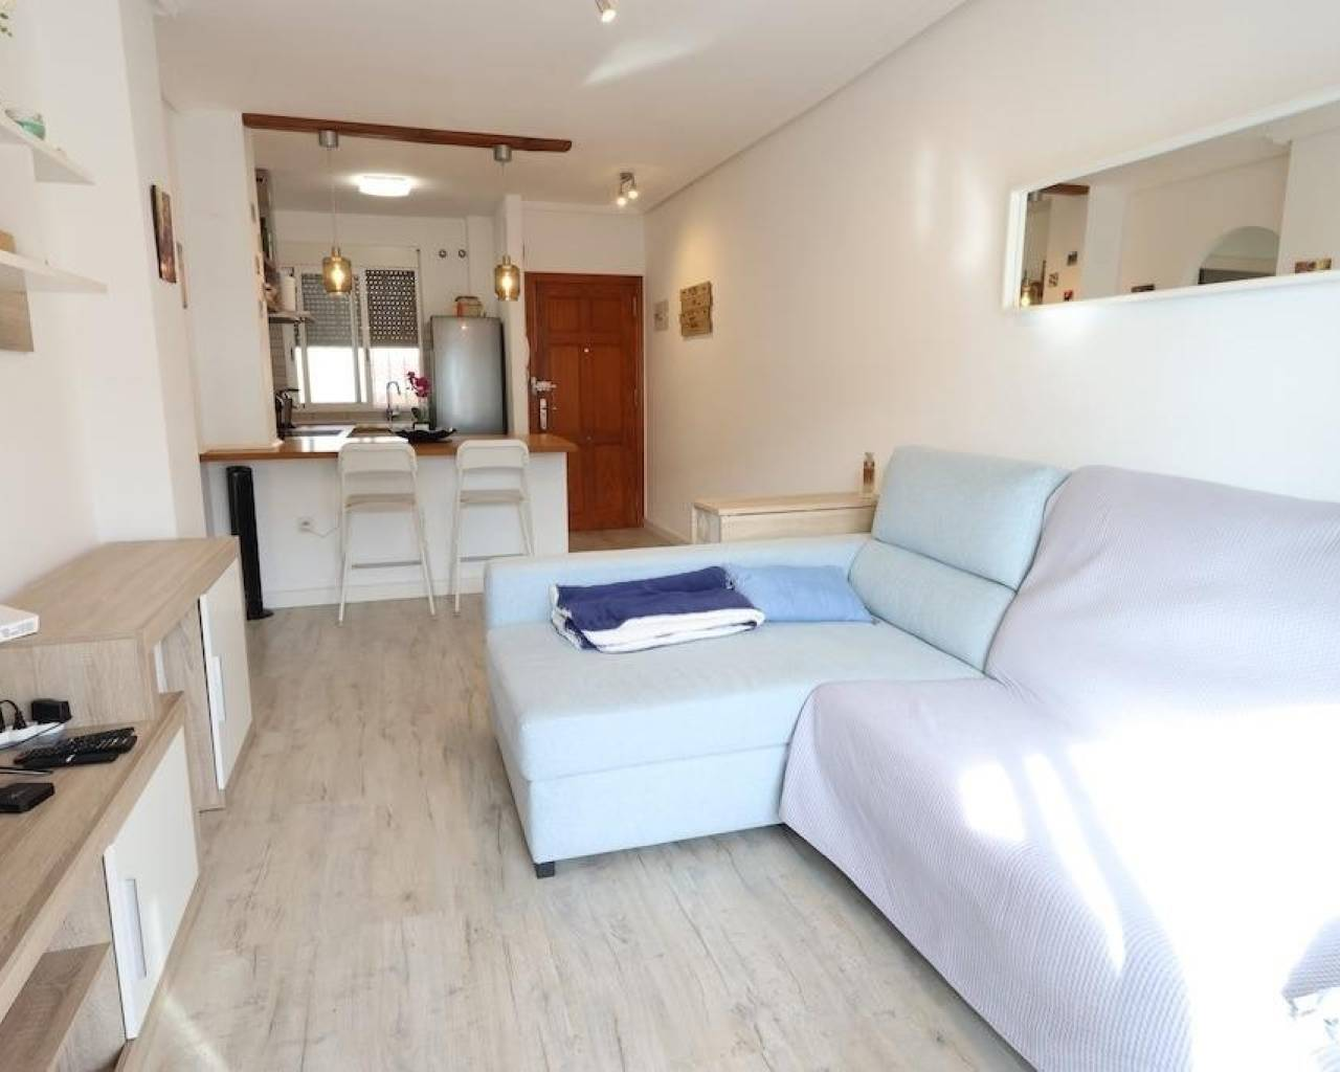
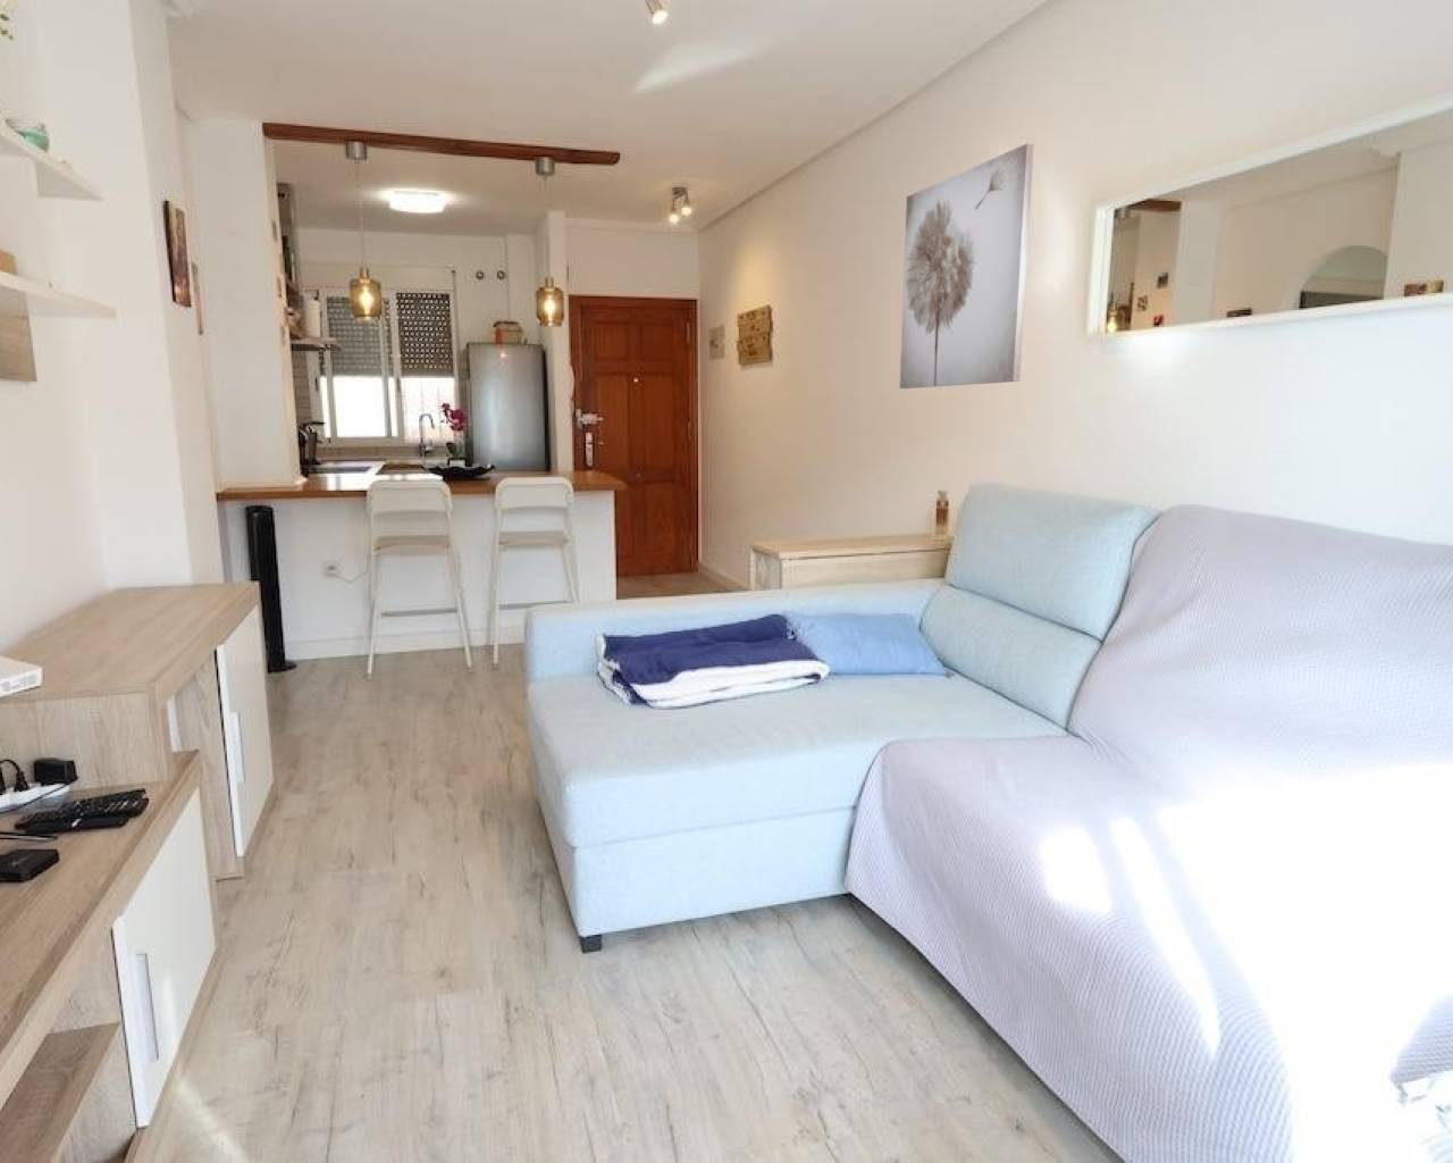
+ wall art (958, 280)
